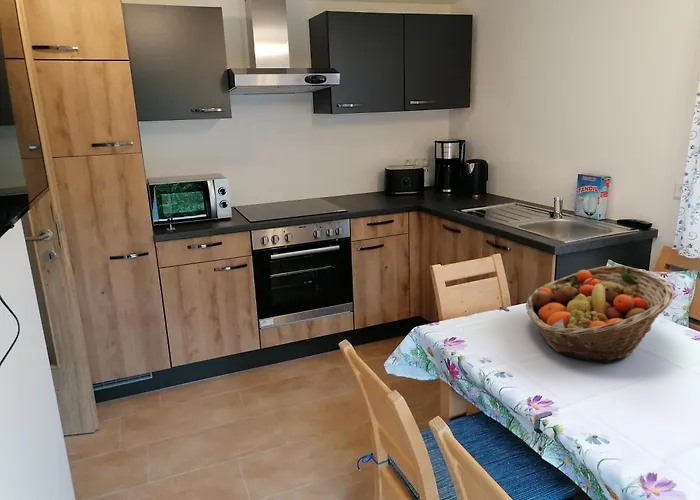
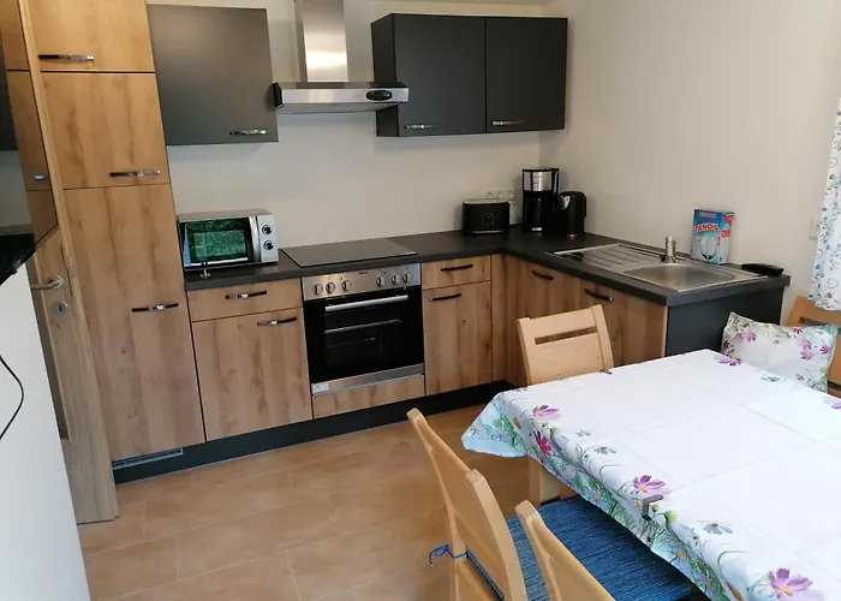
- fruit basket (594, 308)
